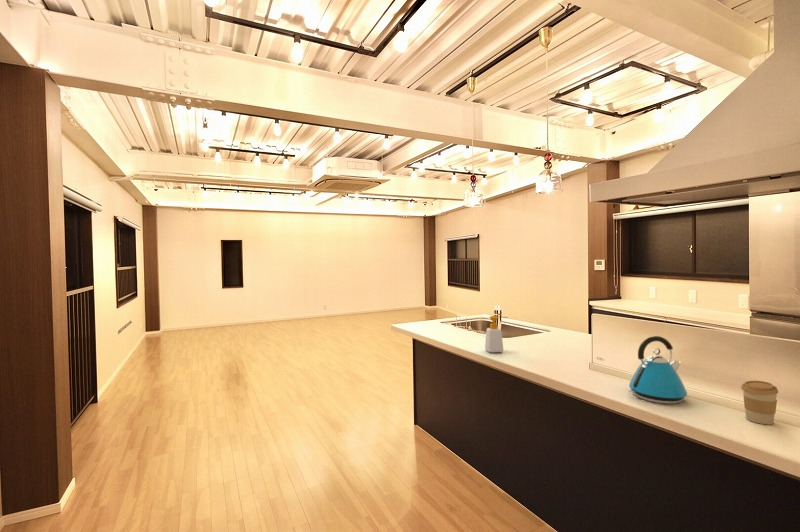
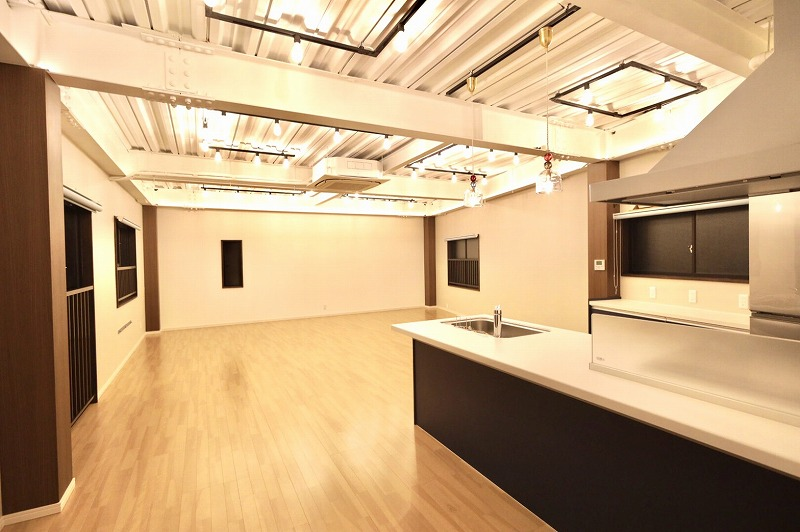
- soap bottle (497, 333)
- kettle (655, 366)
- coffee cup (759, 401)
